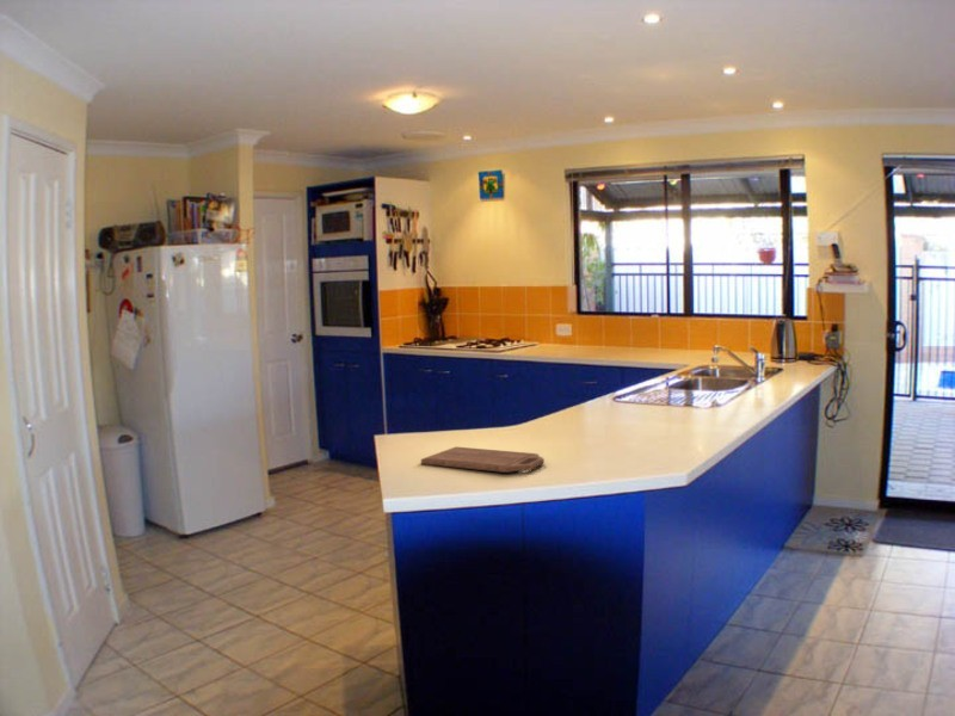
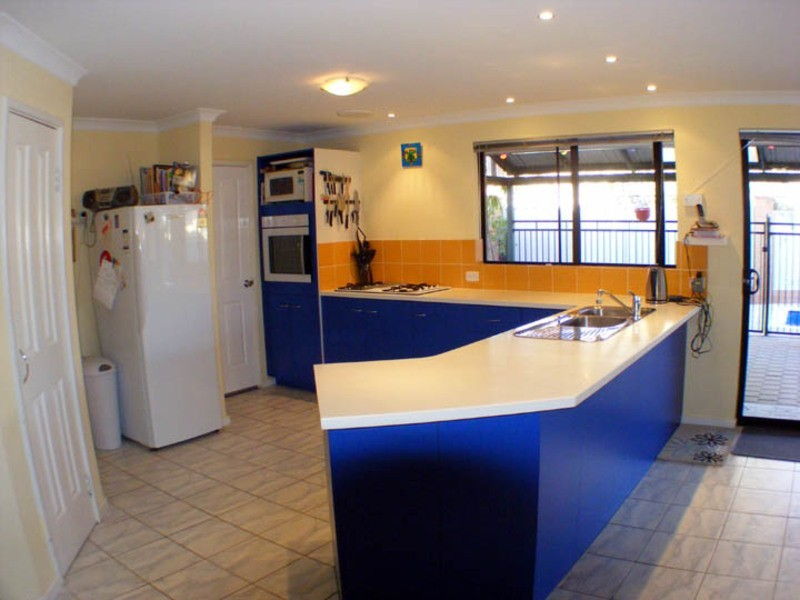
- cutting board (486, 459)
